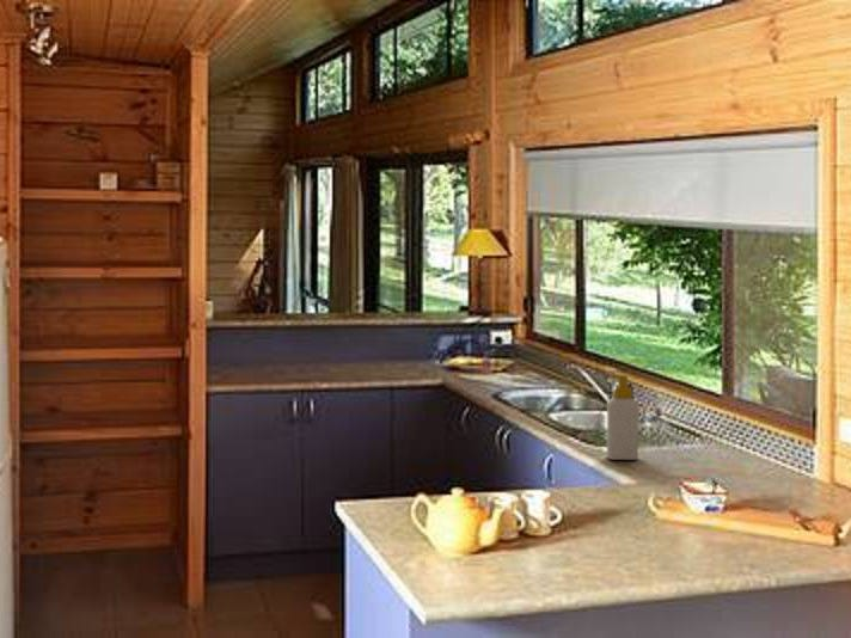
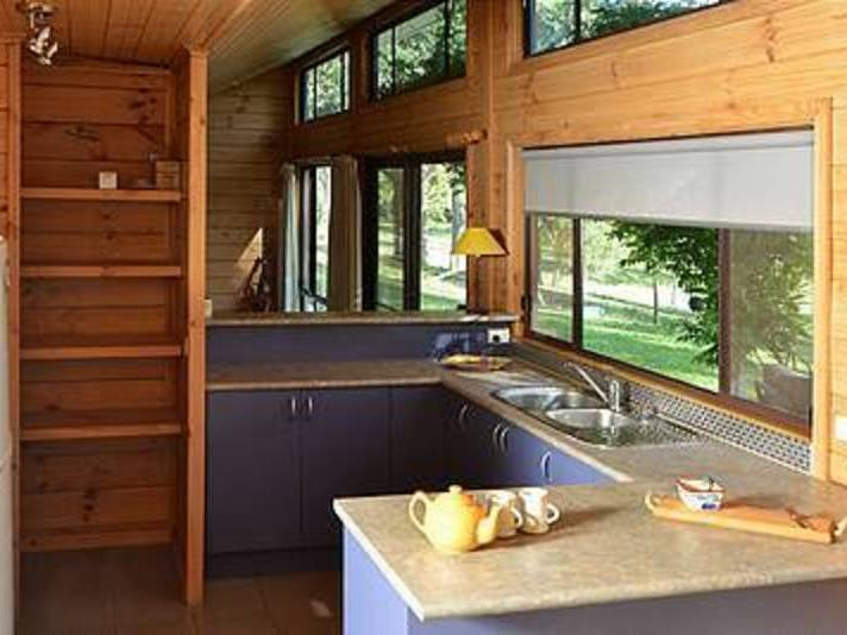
- soap bottle (622, 416)
